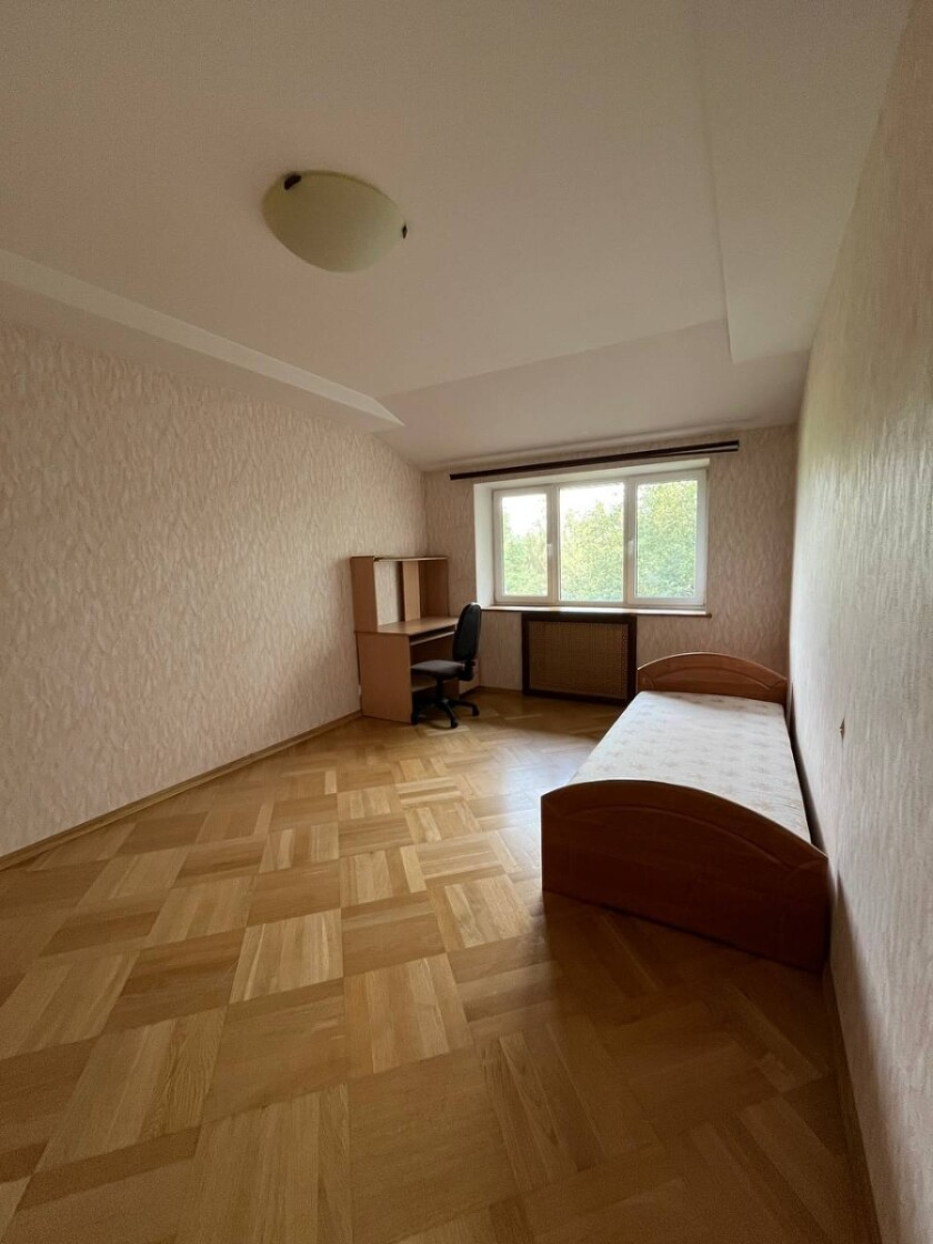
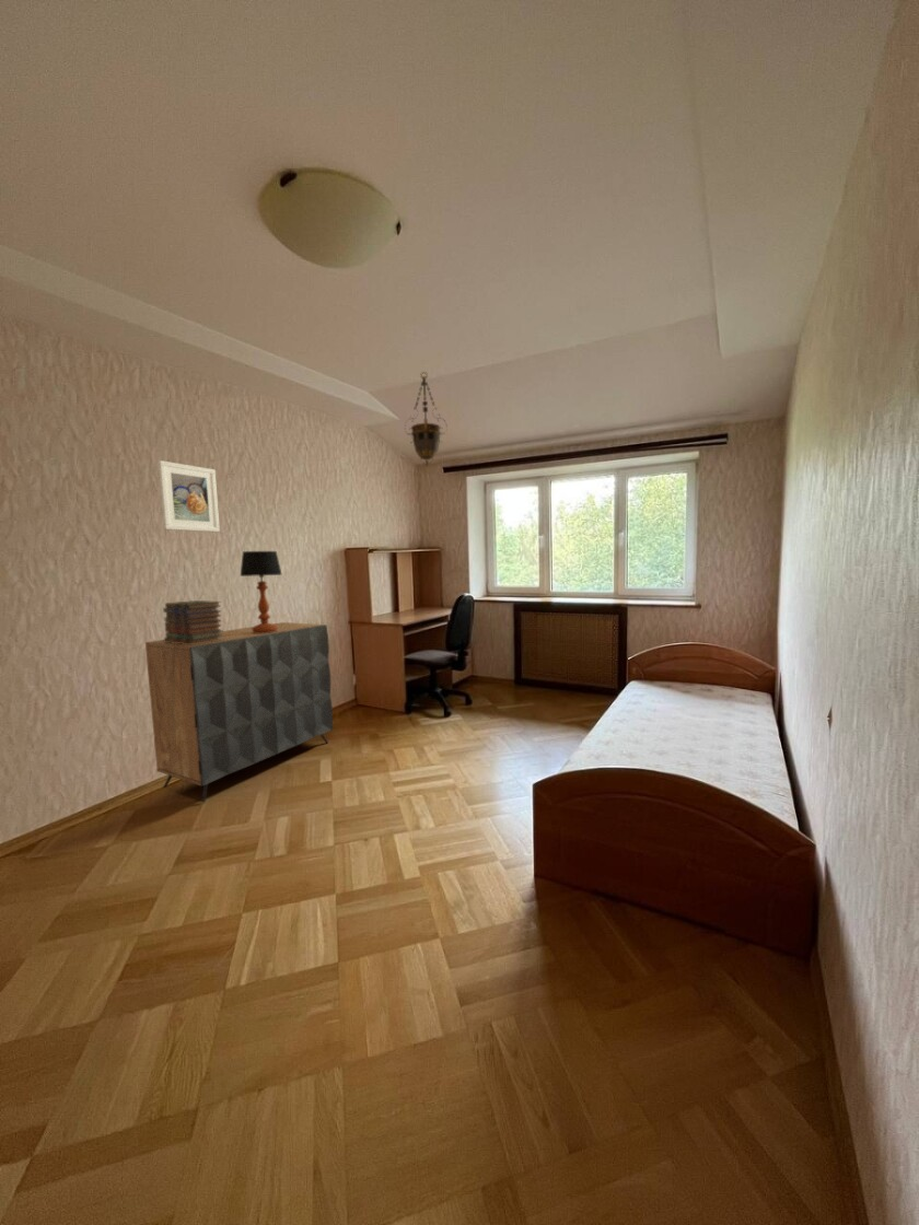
+ hanging lantern (426, 420)
+ book stack (194, 621)
+ table lamp (261, 592)
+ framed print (190, 498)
+ dresser (249, 698)
